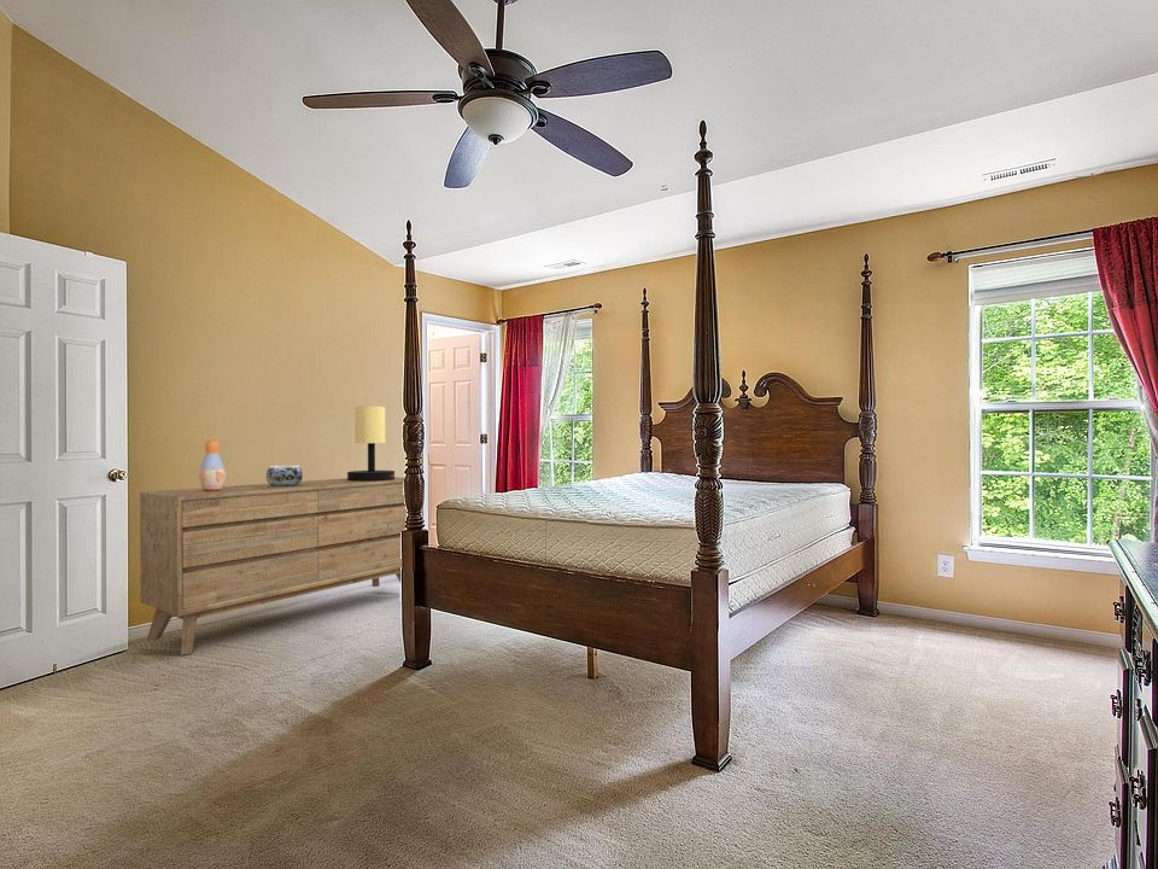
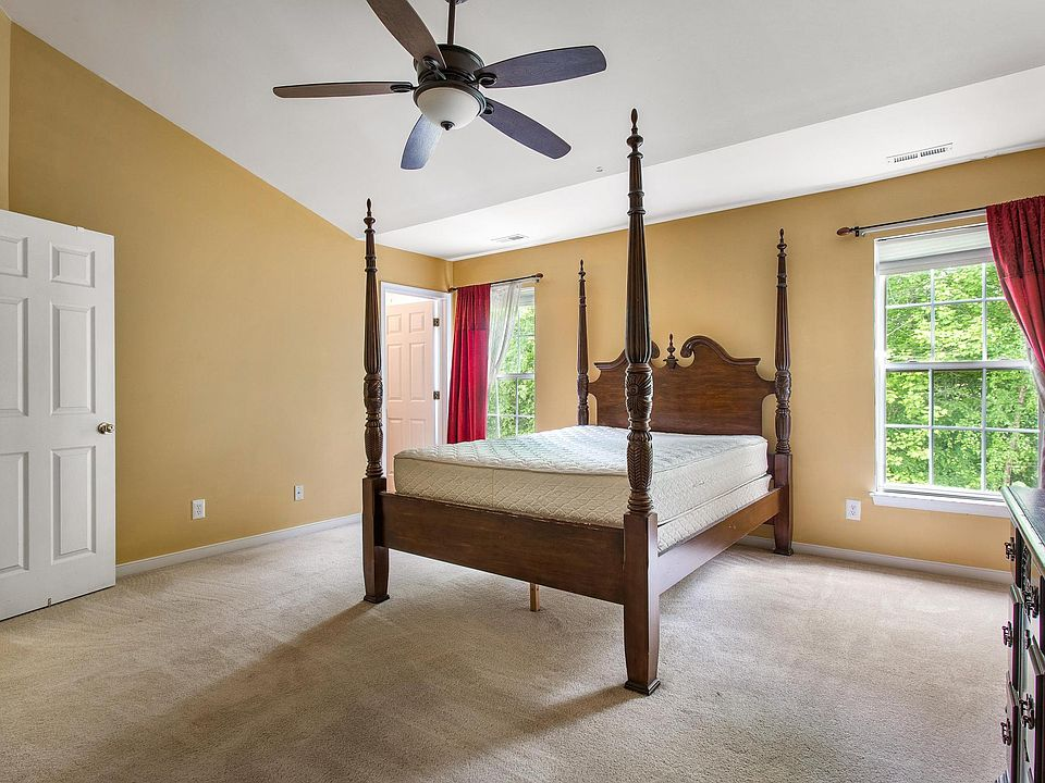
- table lamp (370, 442)
- vase (212, 465)
- dresser (298, 548)
- decorative bowl (283, 476)
